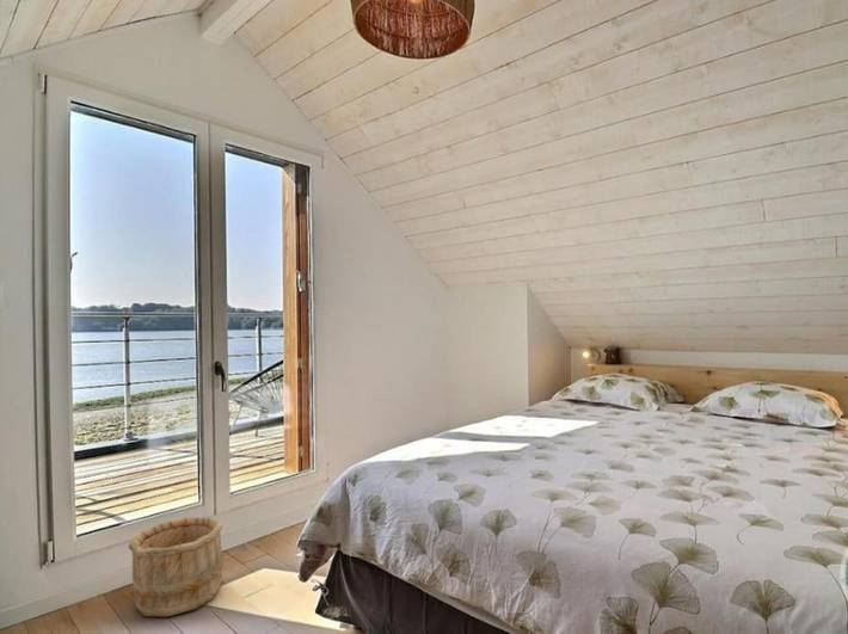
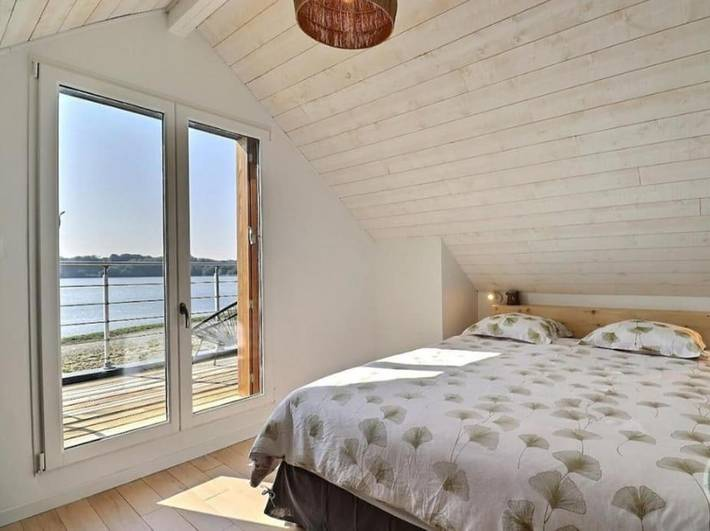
- wooden bucket (177, 564)
